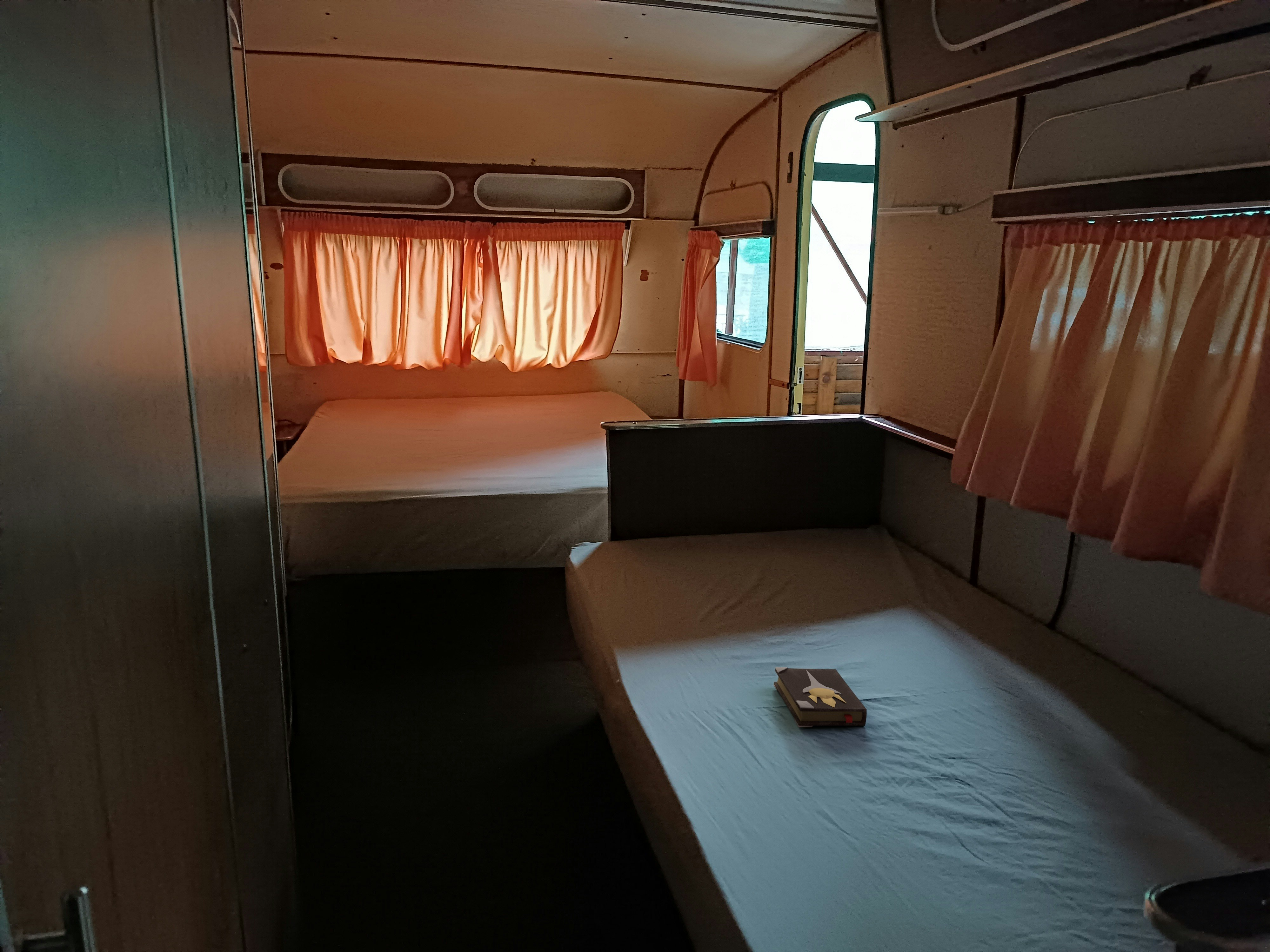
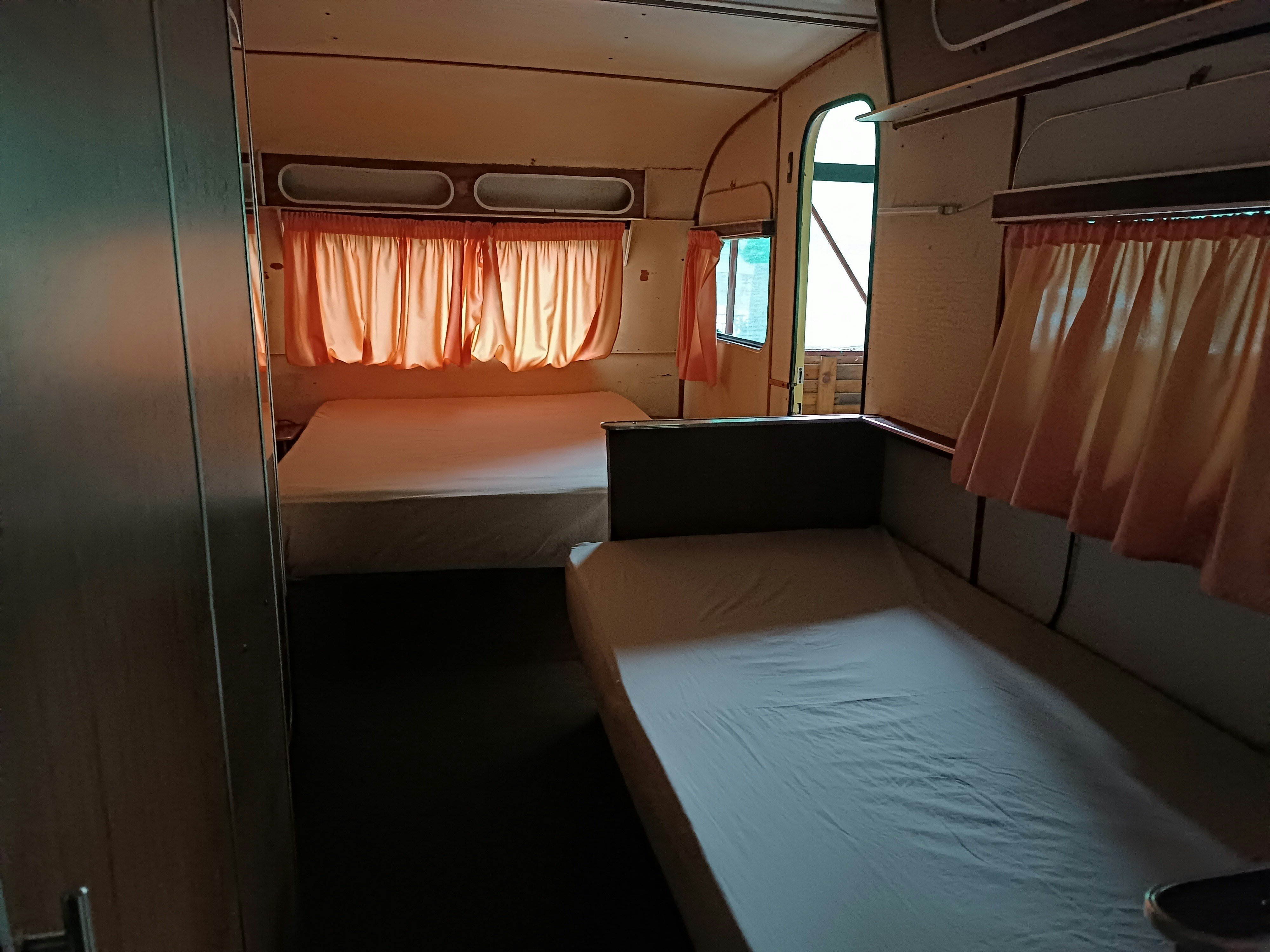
- hardback book (818, 694)
